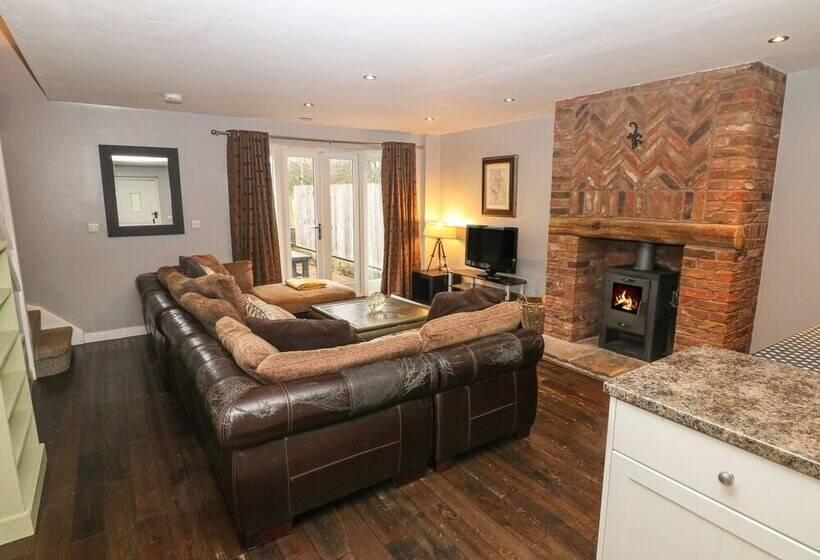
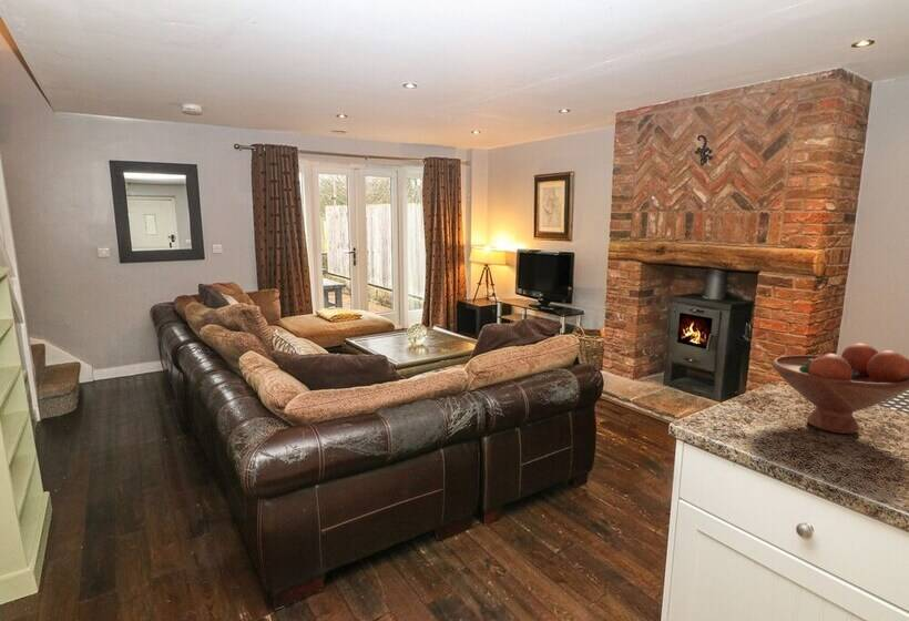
+ fruit bowl (836, 386)
